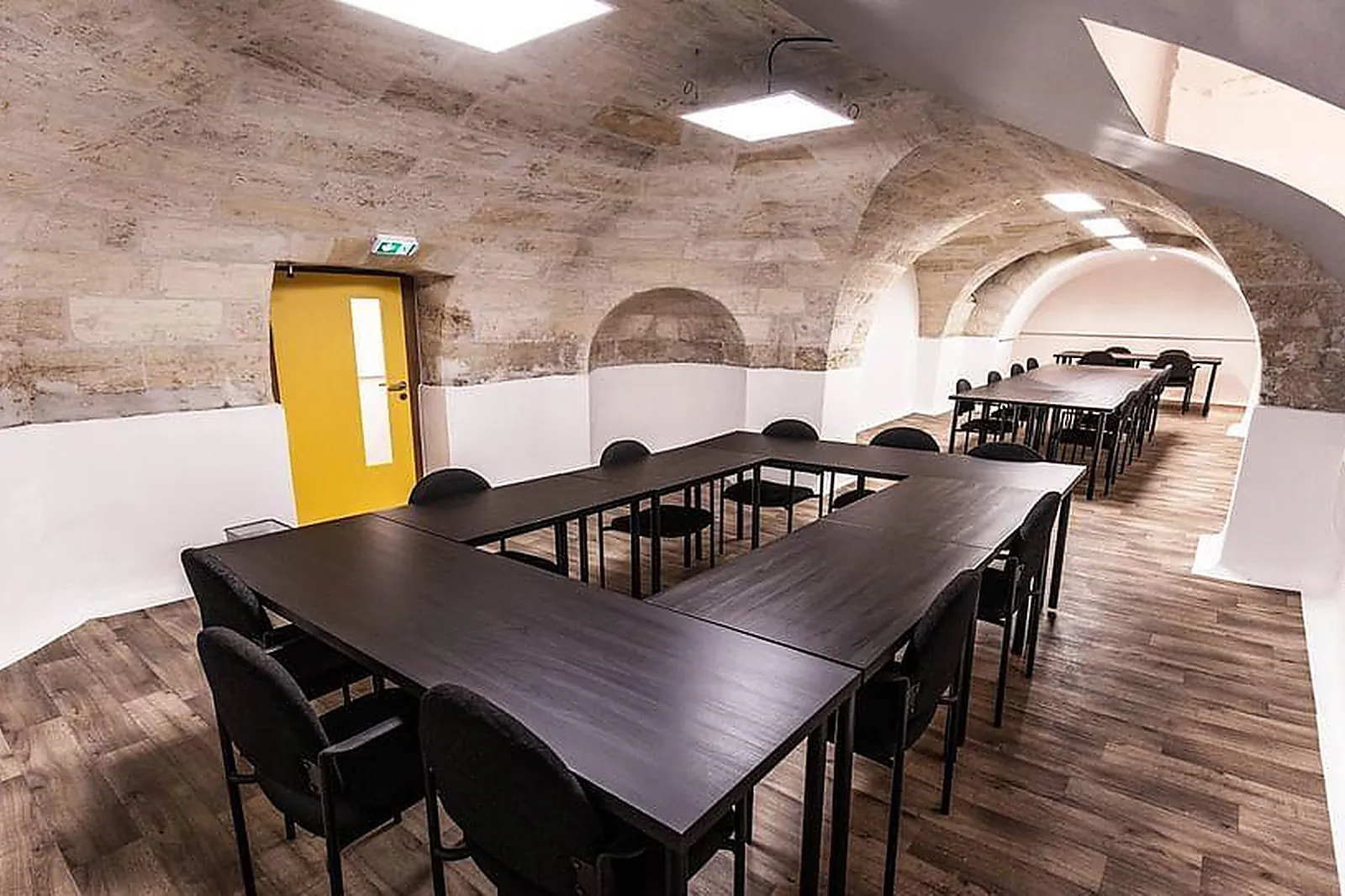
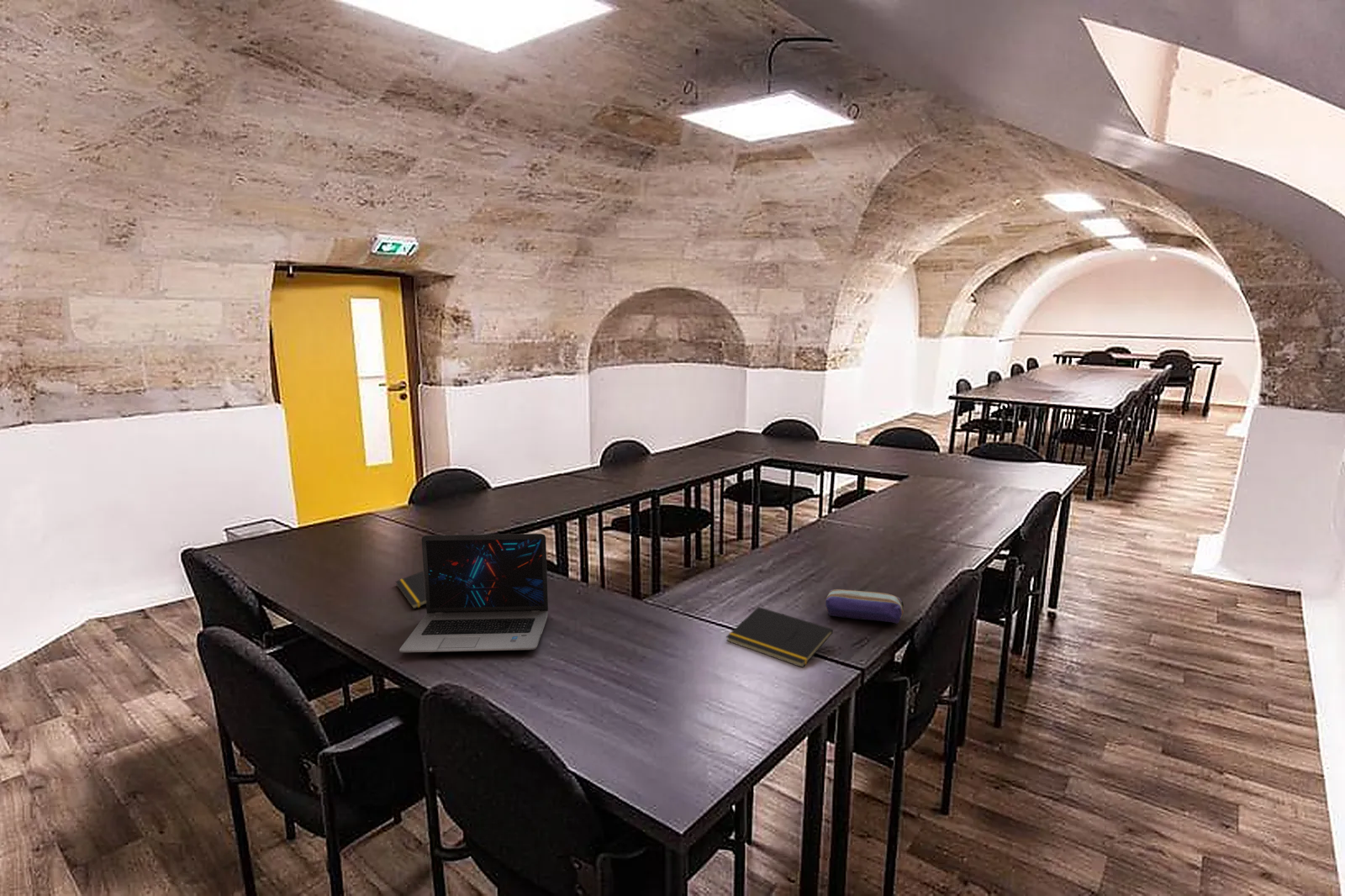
+ notepad (778, 635)
+ notepad (424, 584)
+ laptop (476, 592)
+ pencil case (864, 606)
